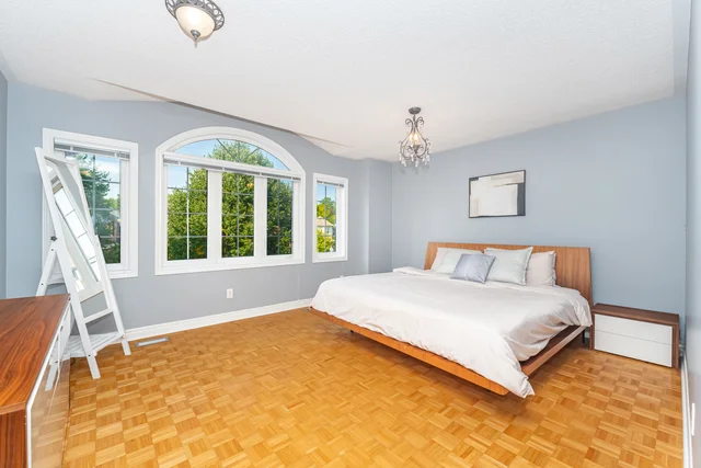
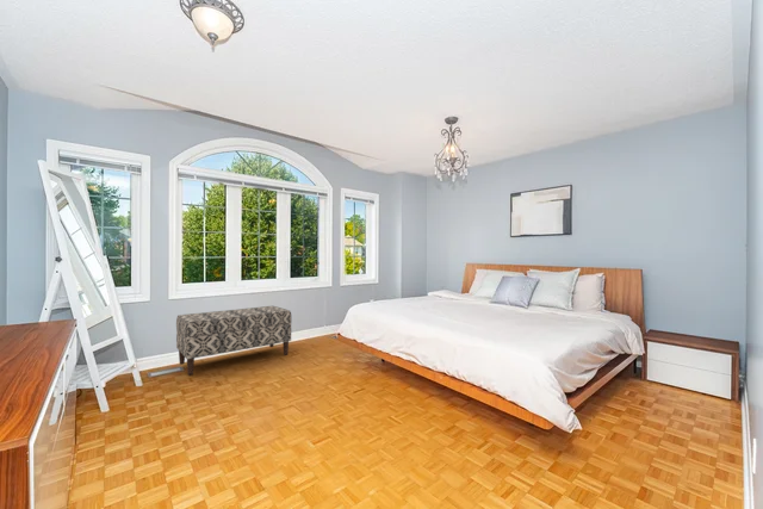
+ bench (236, 335)
